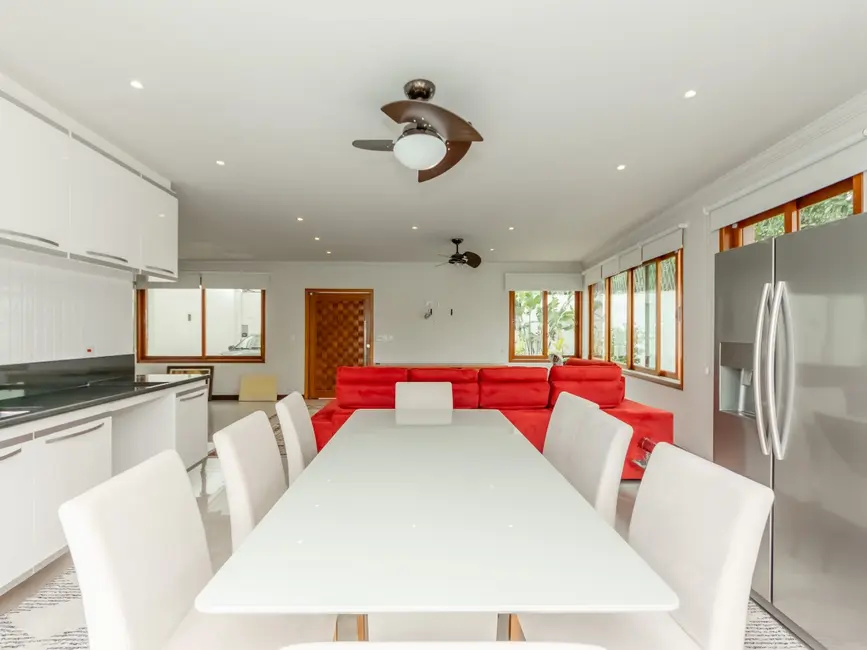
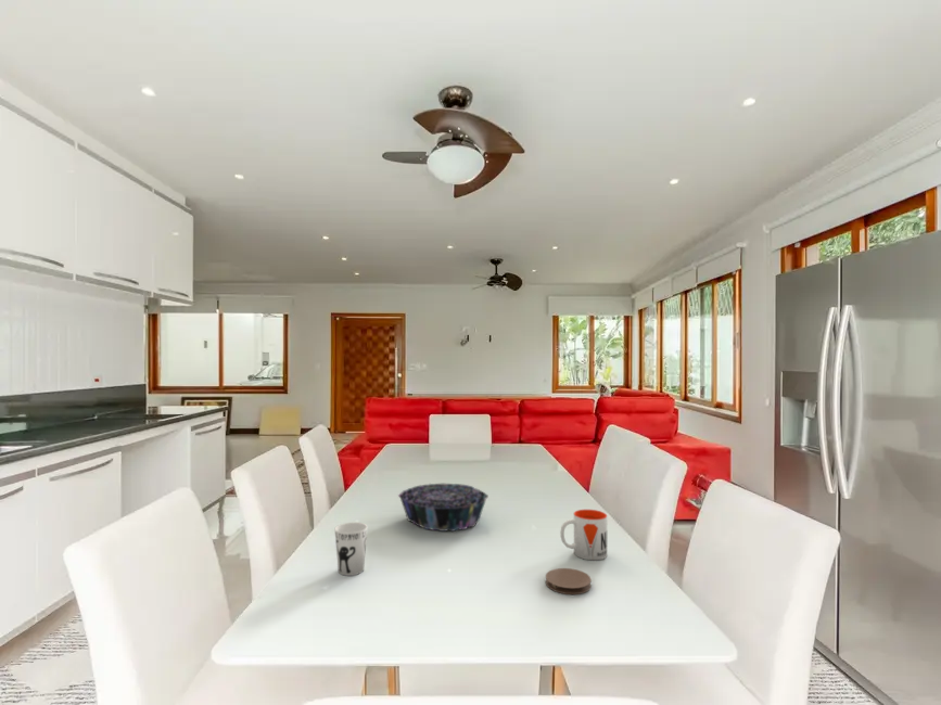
+ mug (583, 534)
+ coaster (568, 580)
+ cup (351, 549)
+ decorative bowl (444, 507)
